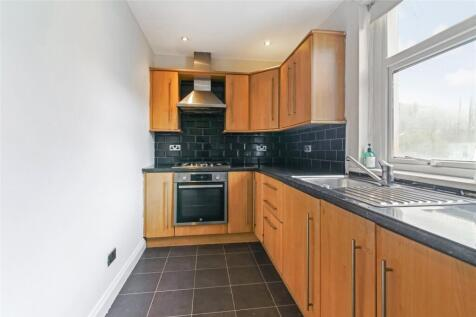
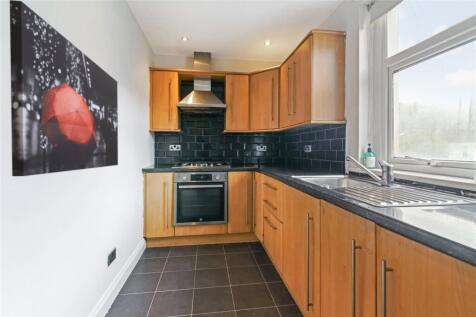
+ wall art (83, 112)
